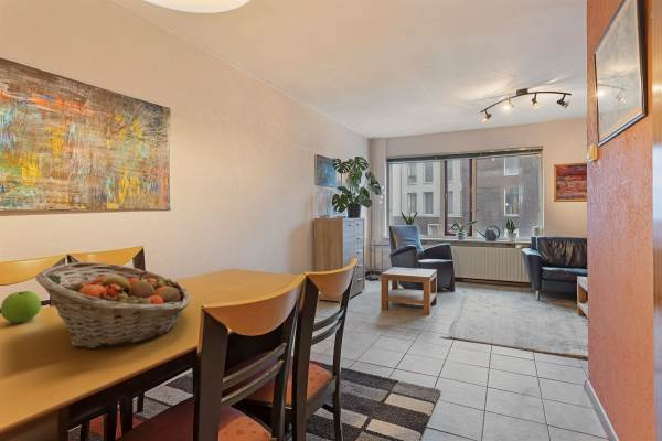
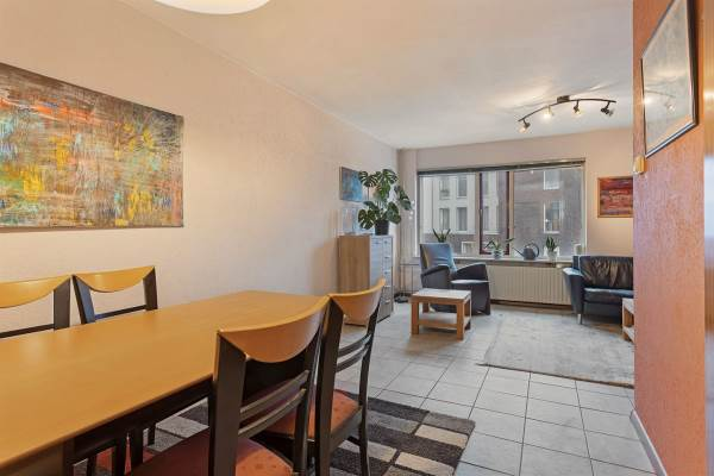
- fruit basket (122, 295)
- apple (21, 306)
